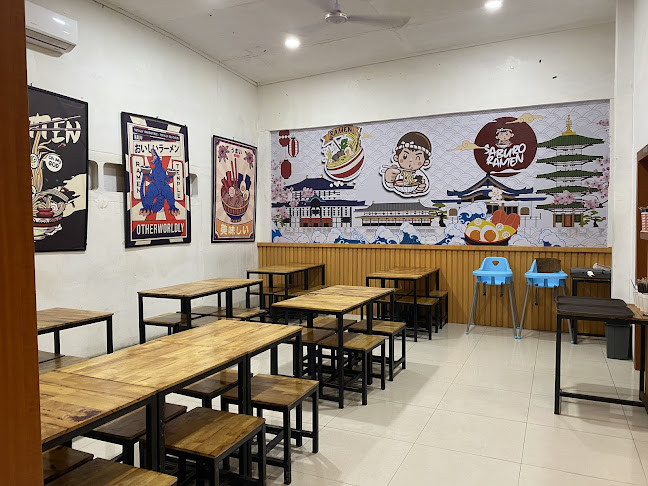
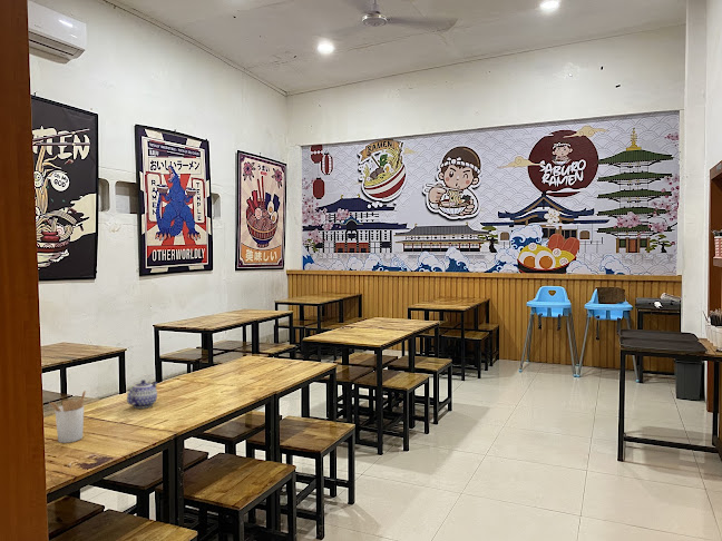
+ teapot (143, 393)
+ utensil holder (70, 416)
